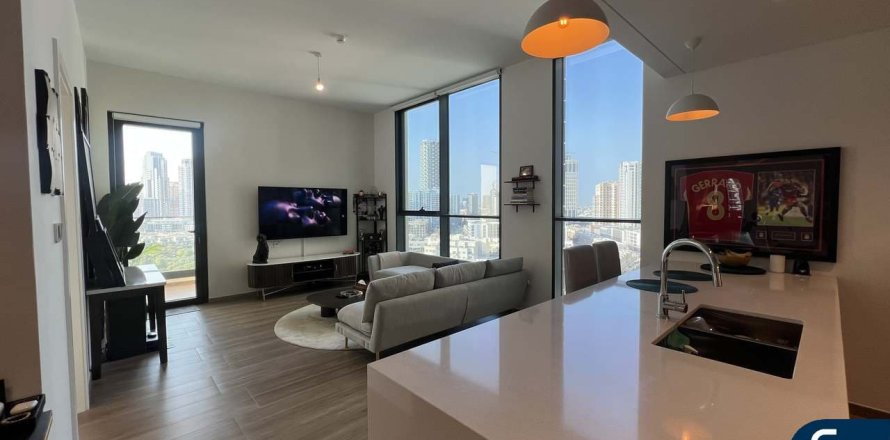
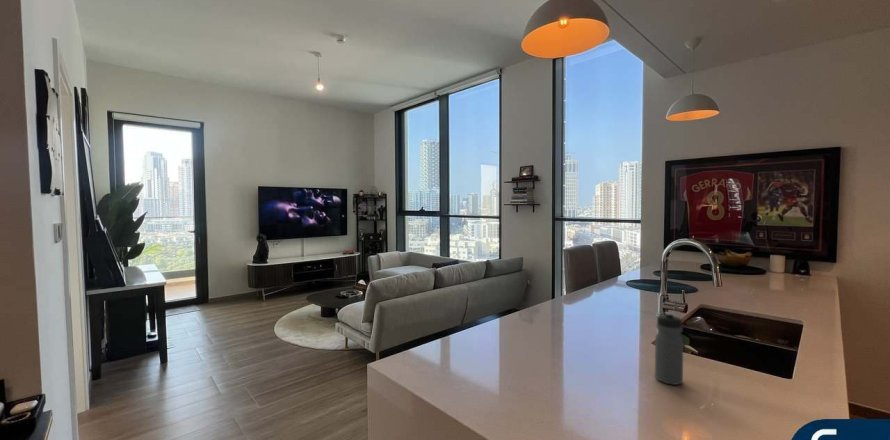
+ water bottle (669, 346)
